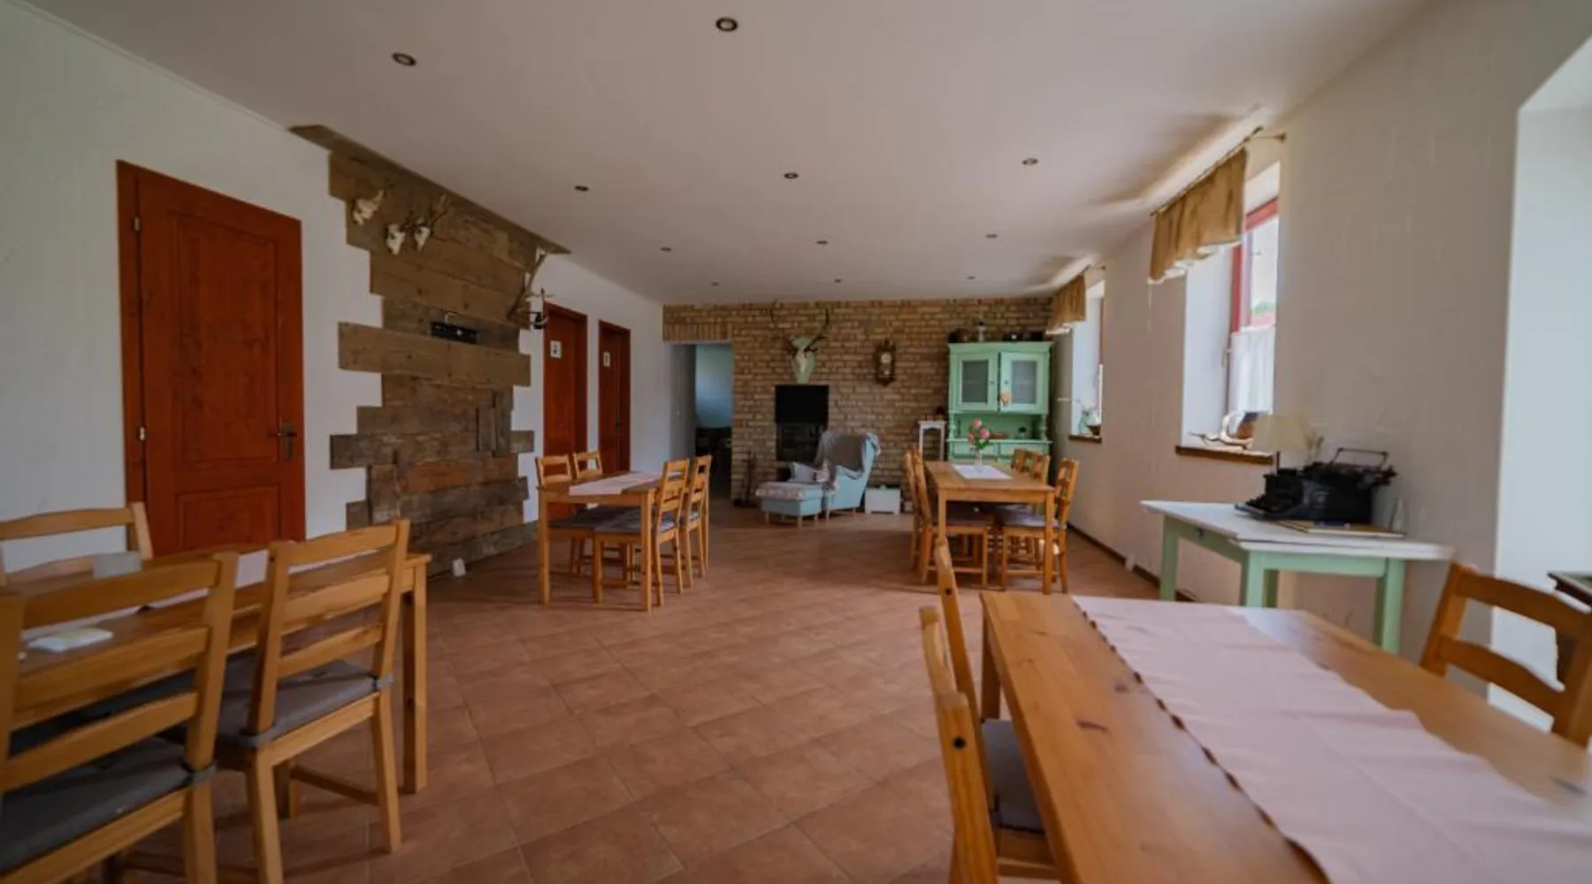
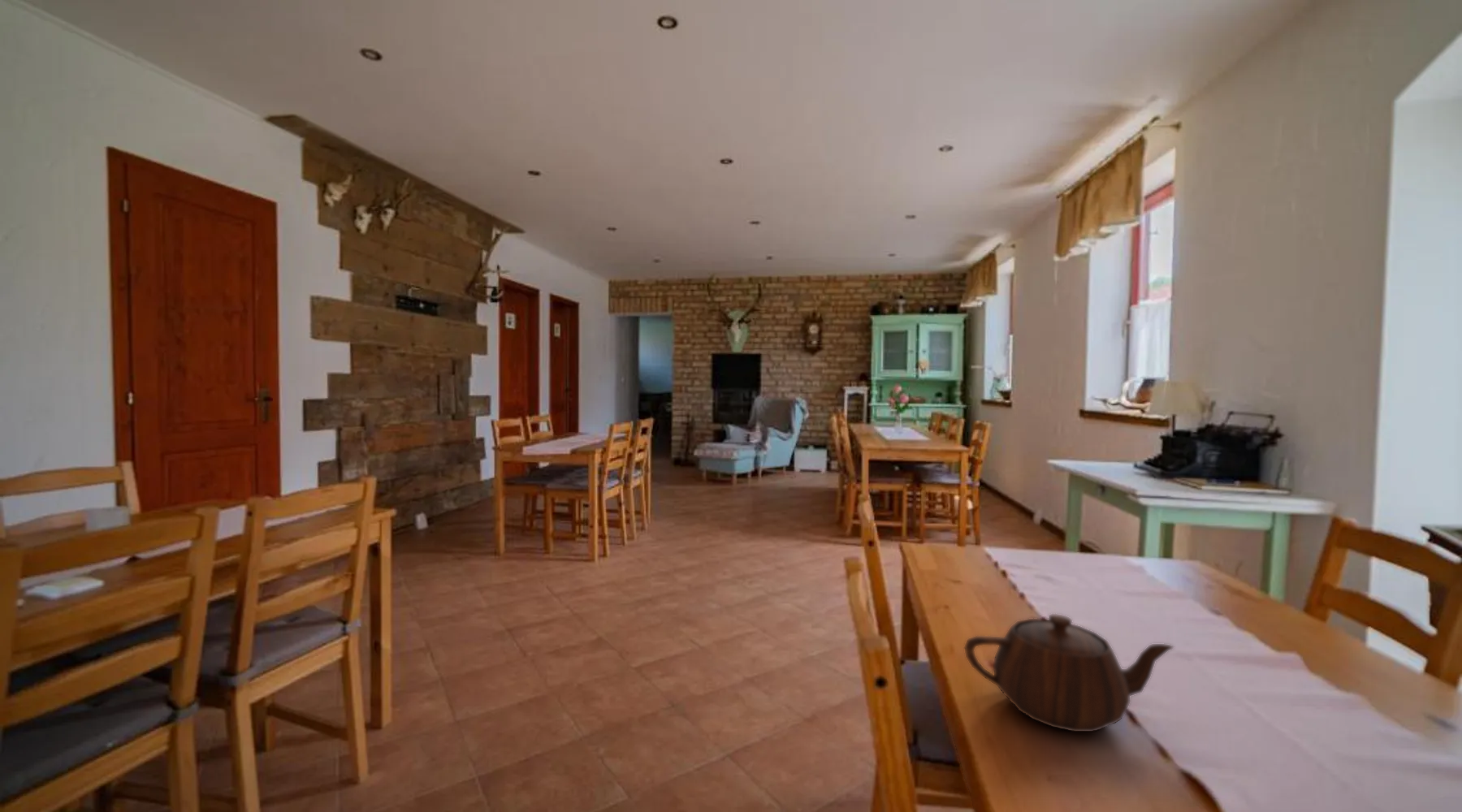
+ teapot (1065, 663)
